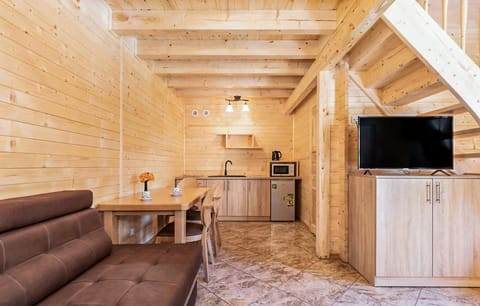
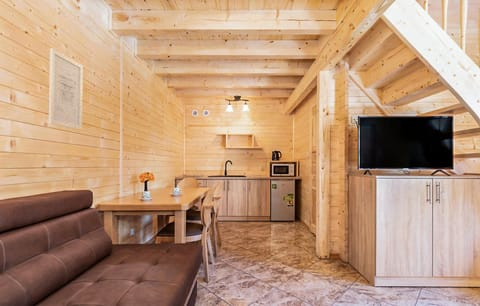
+ wall art (67, 92)
